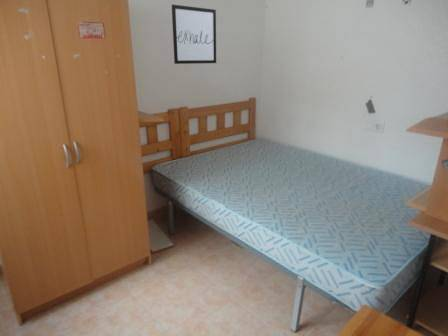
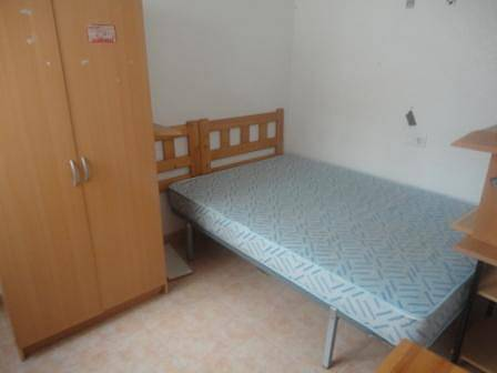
- wall art (195, 36)
